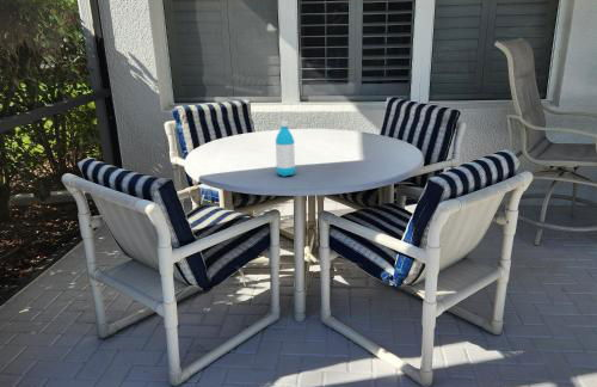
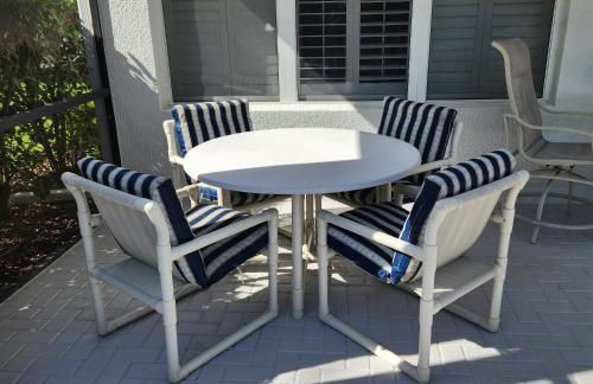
- water bottle (284, 148)
